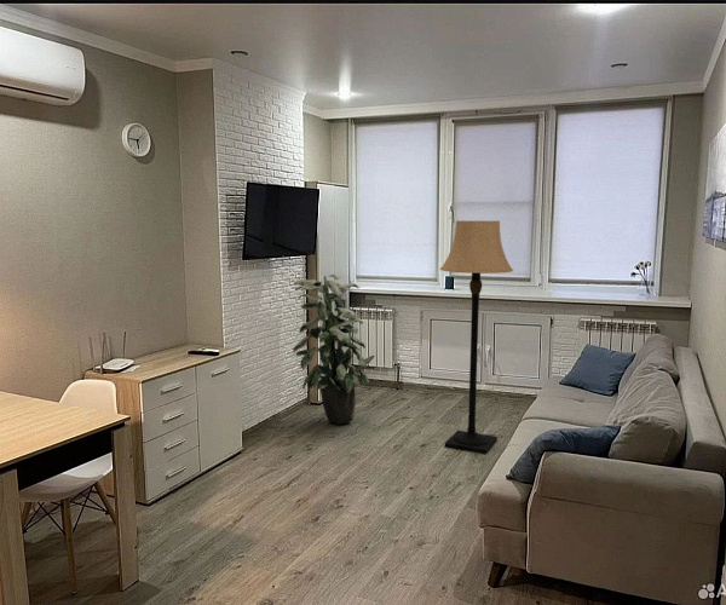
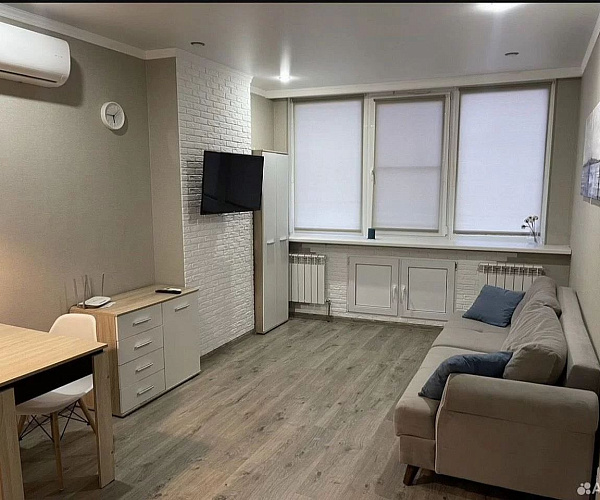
- indoor plant (332, 348)
- lamp (474, 334)
